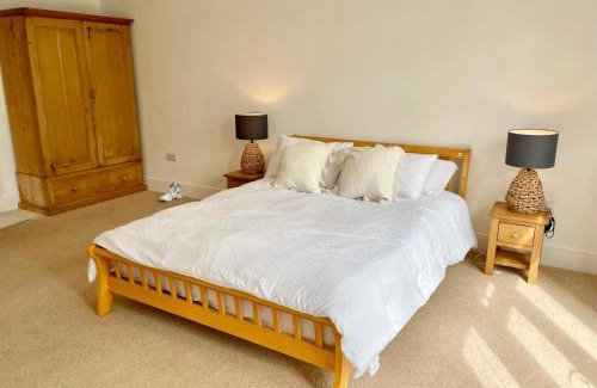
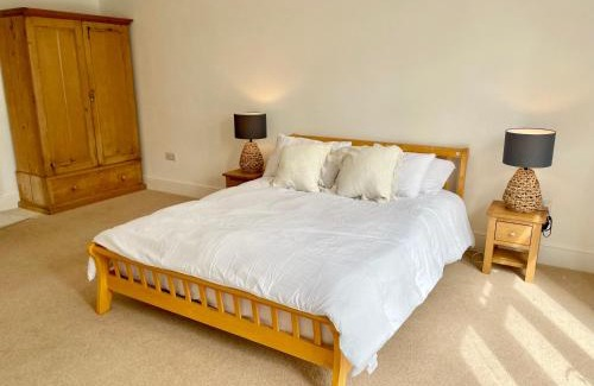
- sneaker (171, 190)
